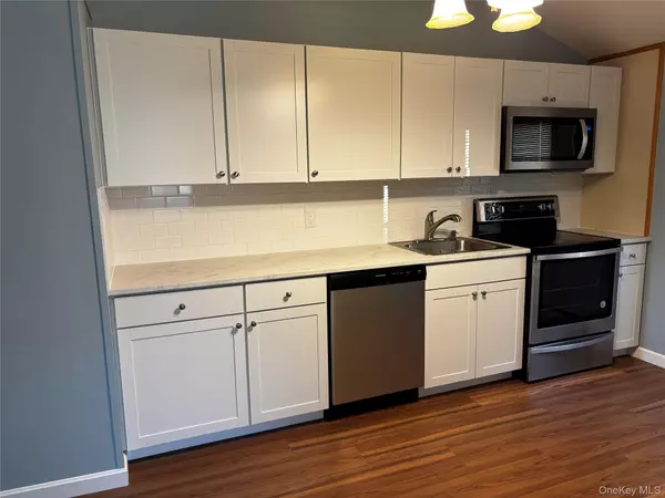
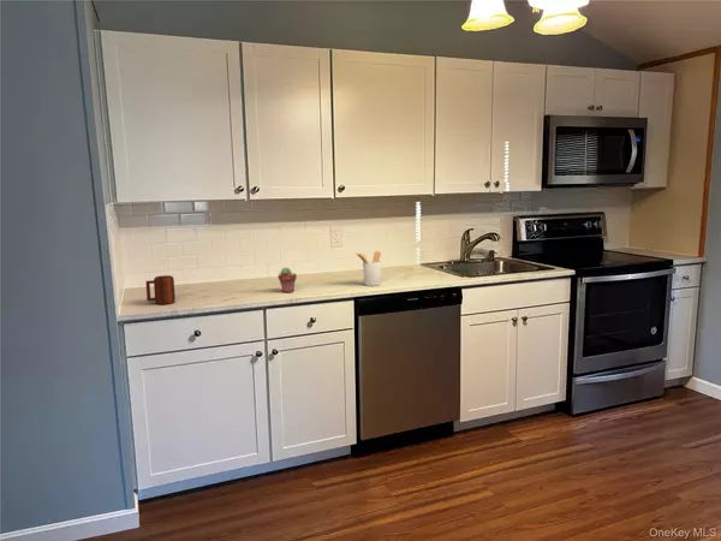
+ potted succulent (287, 279)
+ mug (160, 290)
+ utensil holder (368, 267)
